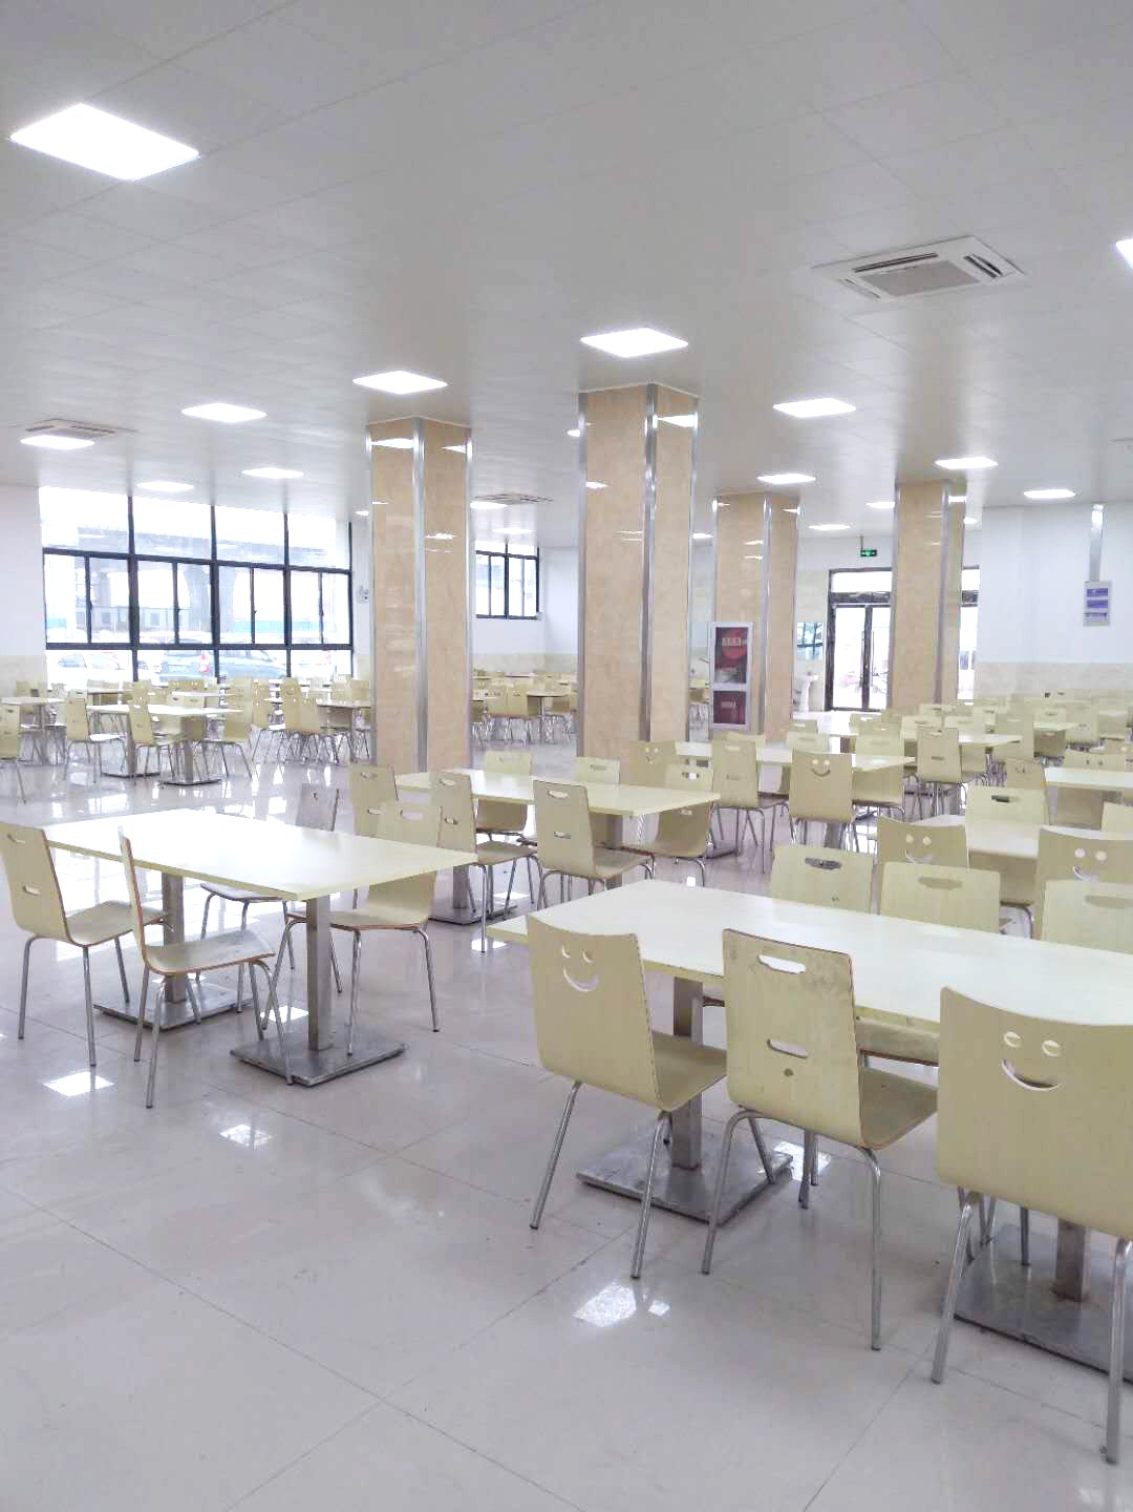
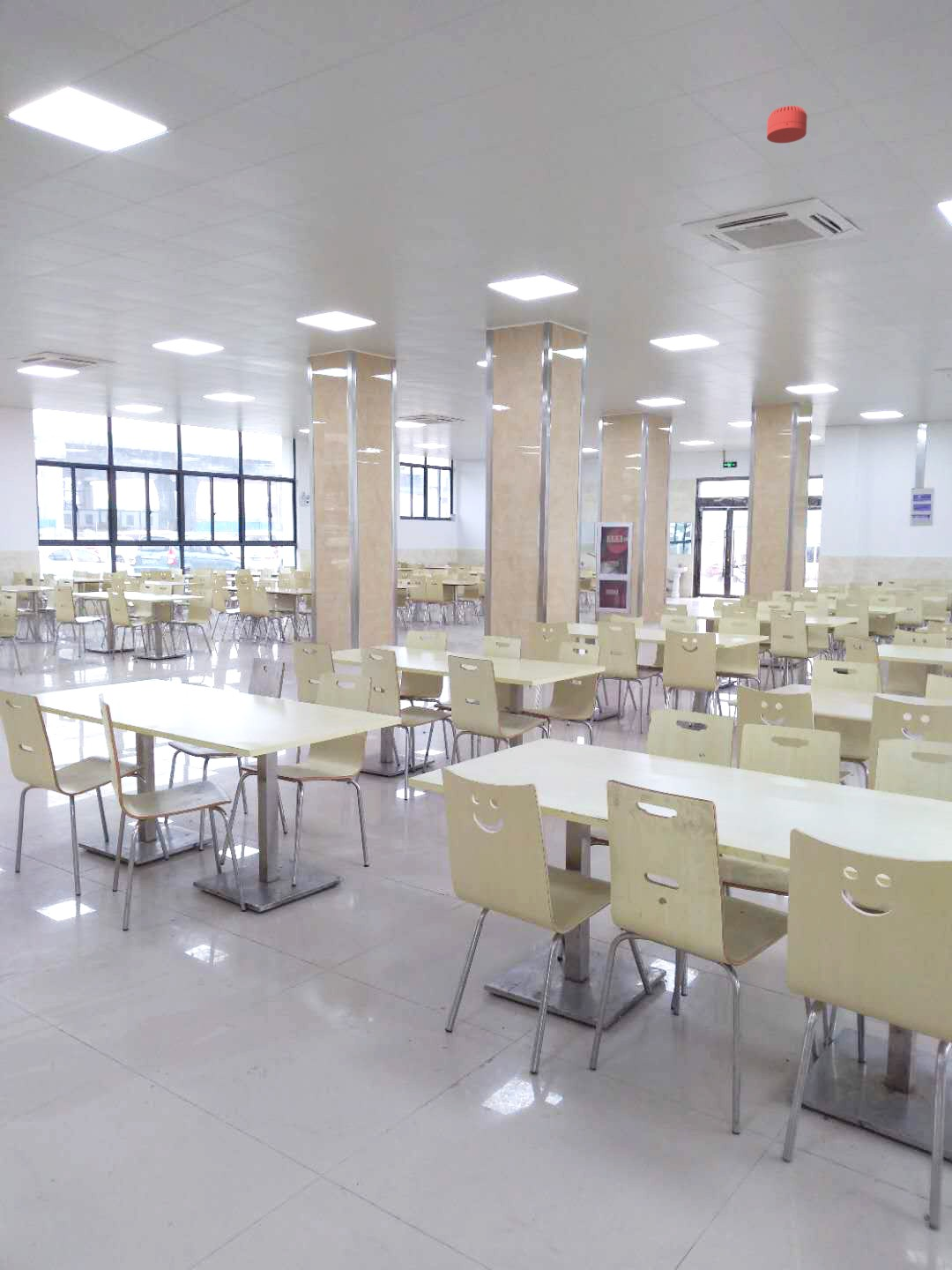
+ smoke detector (786, 123)
